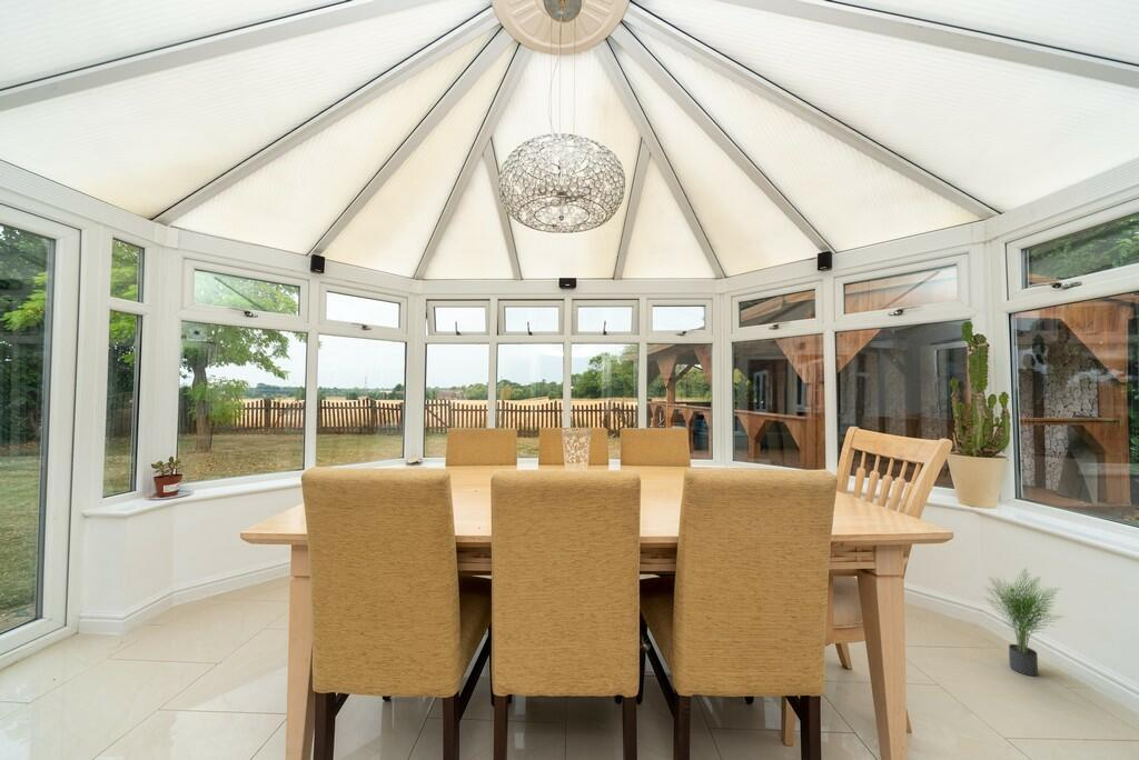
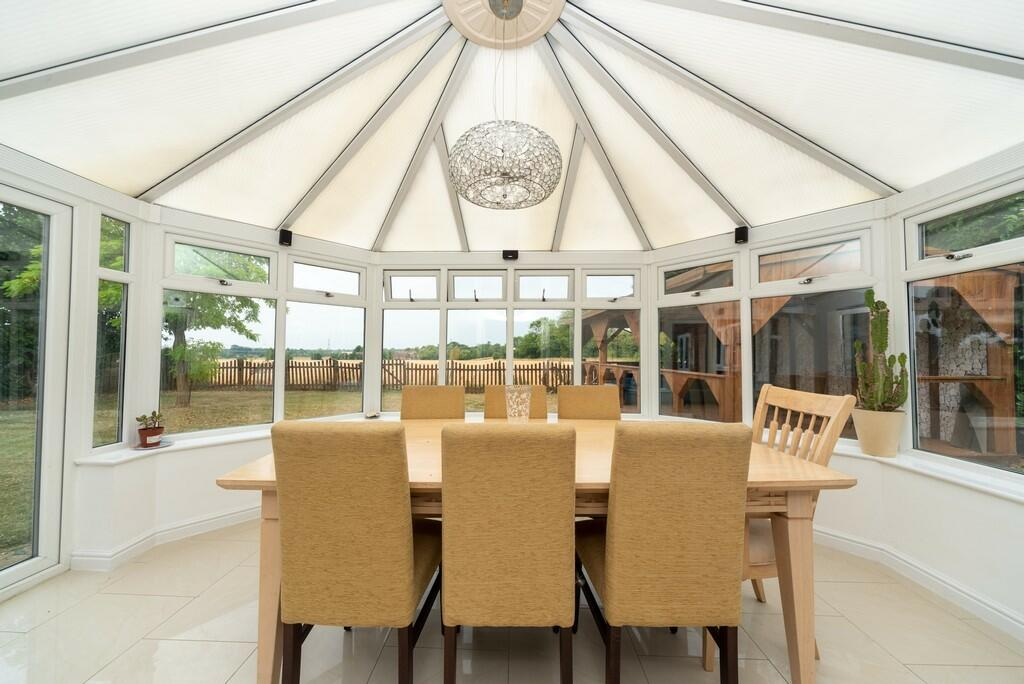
- potted plant (1016, 616)
